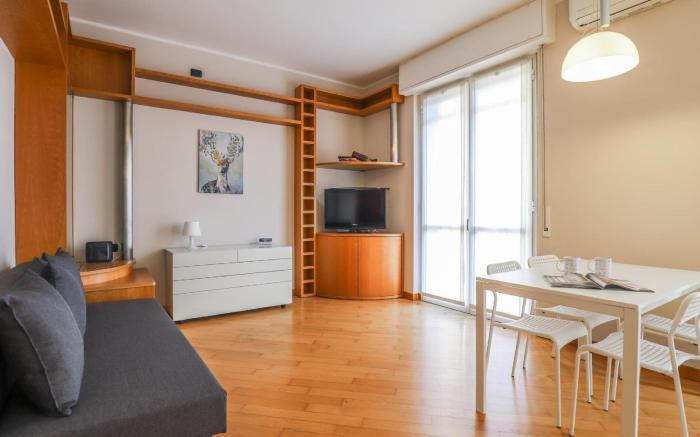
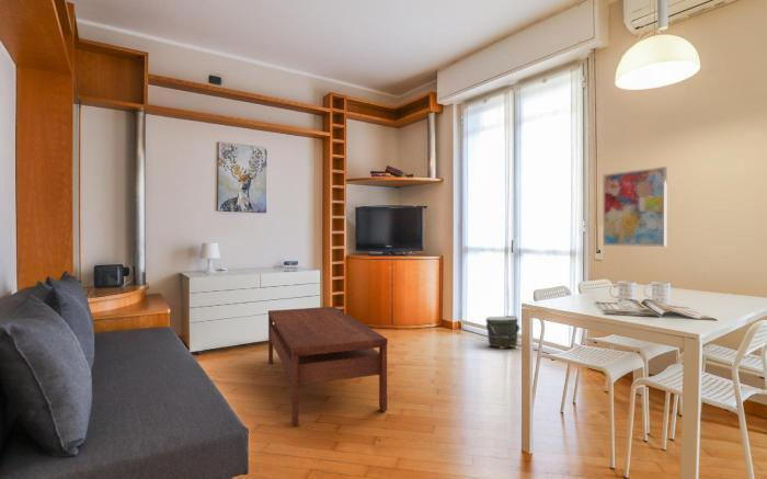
+ bag (502, 331)
+ wall art (632, 208)
+ coffee table (318, 352)
